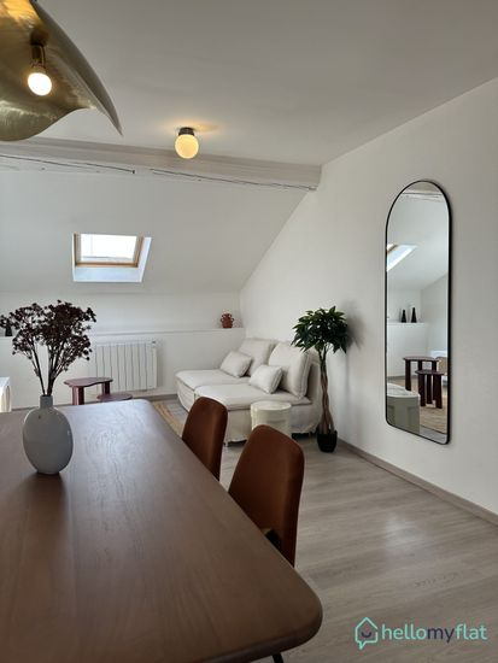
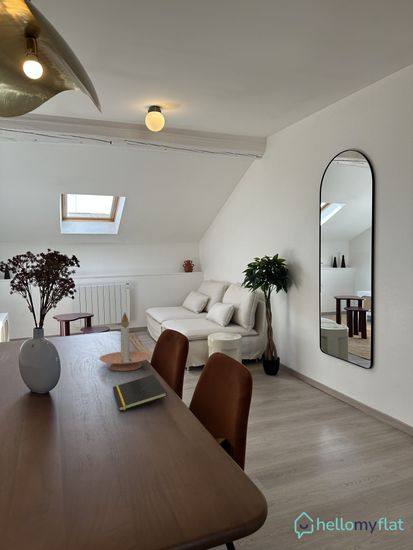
+ notepad (138, 391)
+ candle holder (125, 339)
